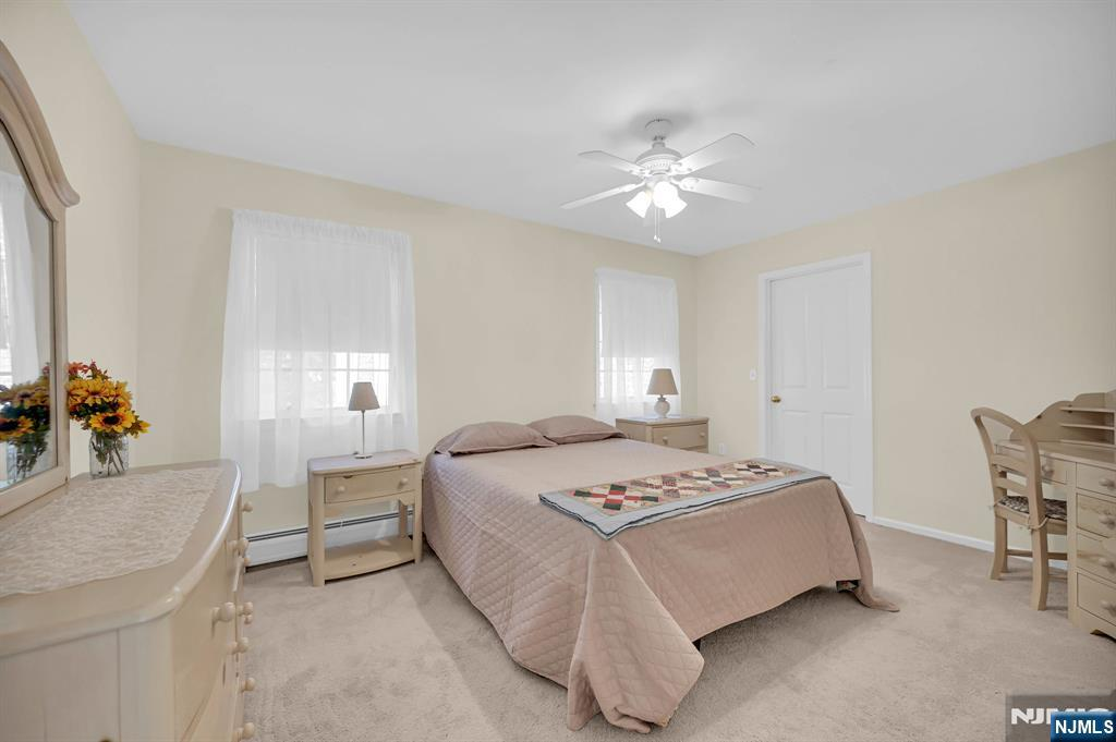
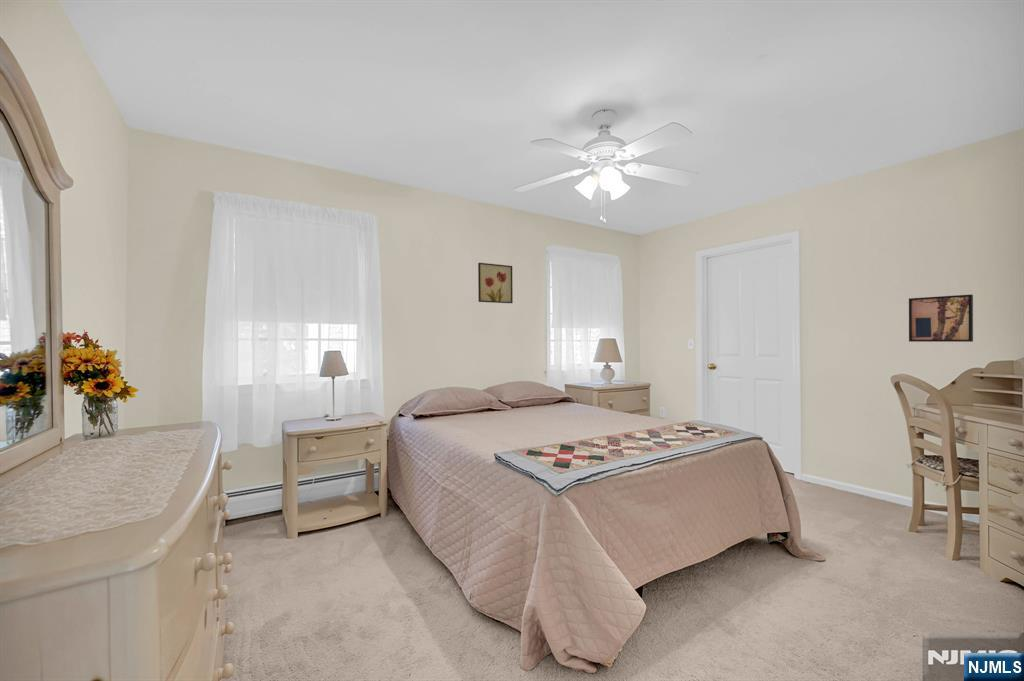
+ wall art (939, 319)
+ wall art (495, 283)
